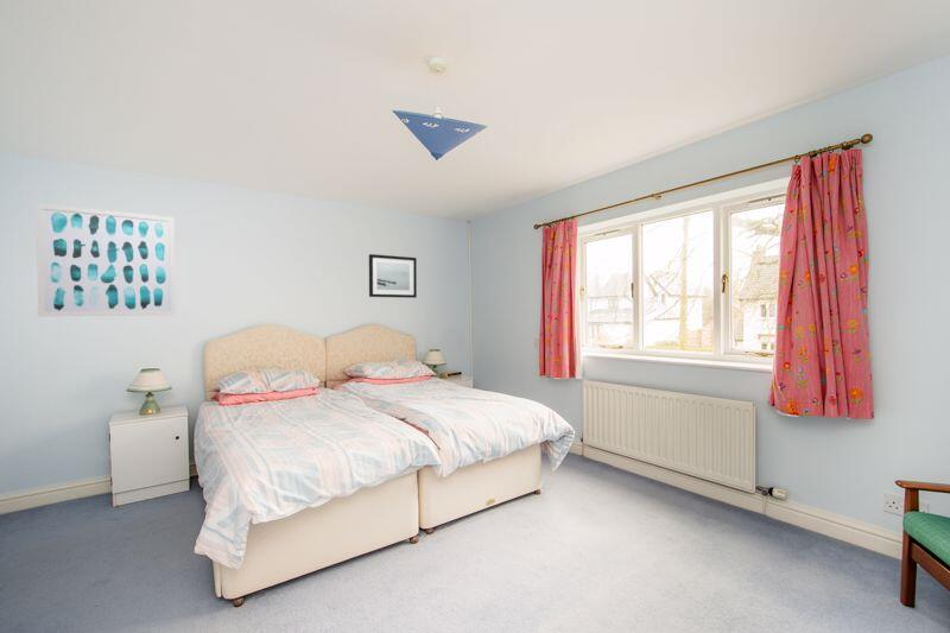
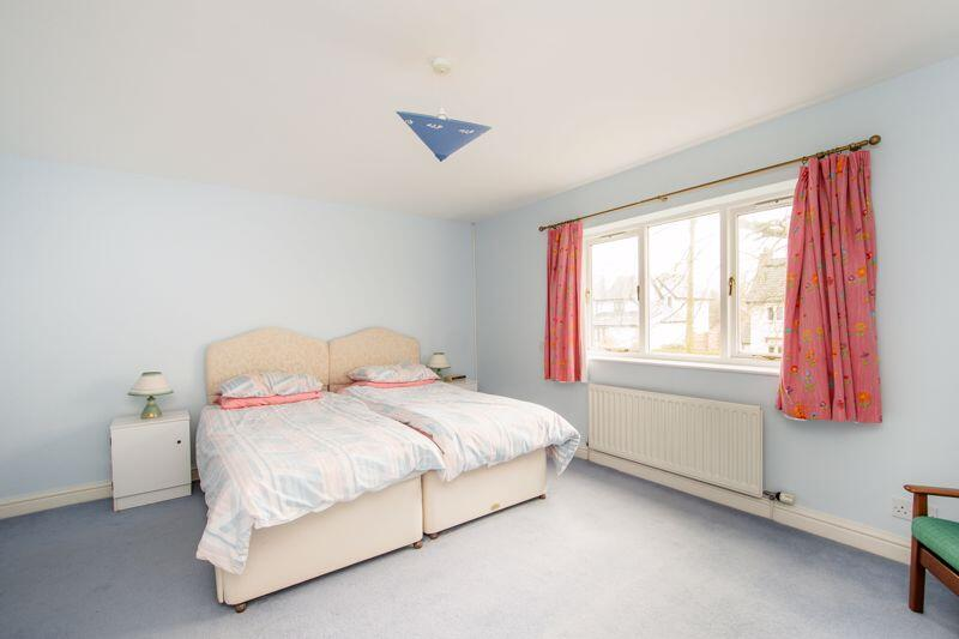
- wall art (110, 264)
- wall art (393, 277)
